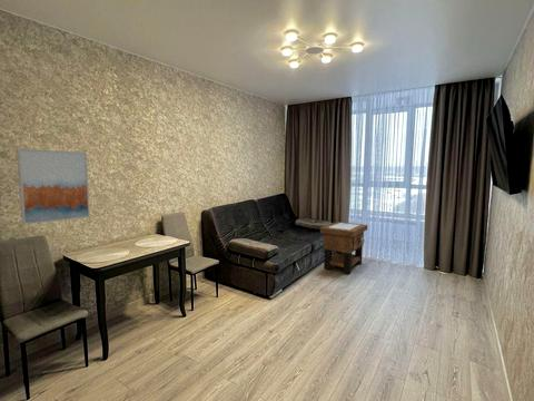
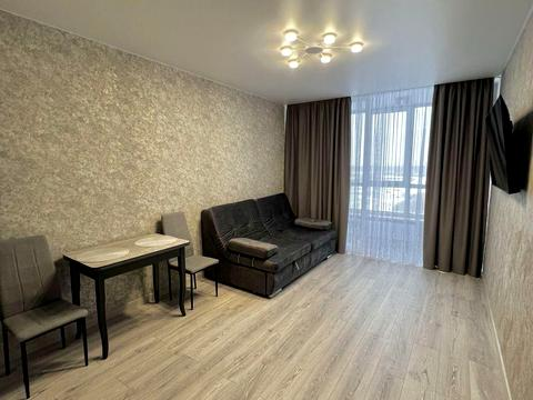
- side table (345, 246)
- wall art (56, 185)
